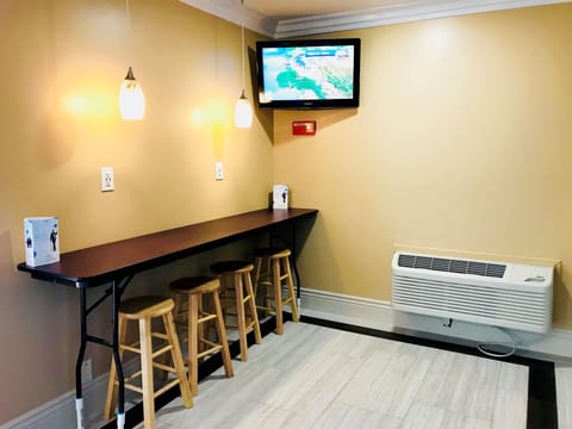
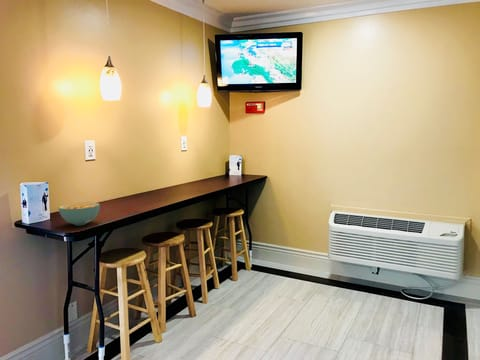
+ cereal bowl (79, 214)
